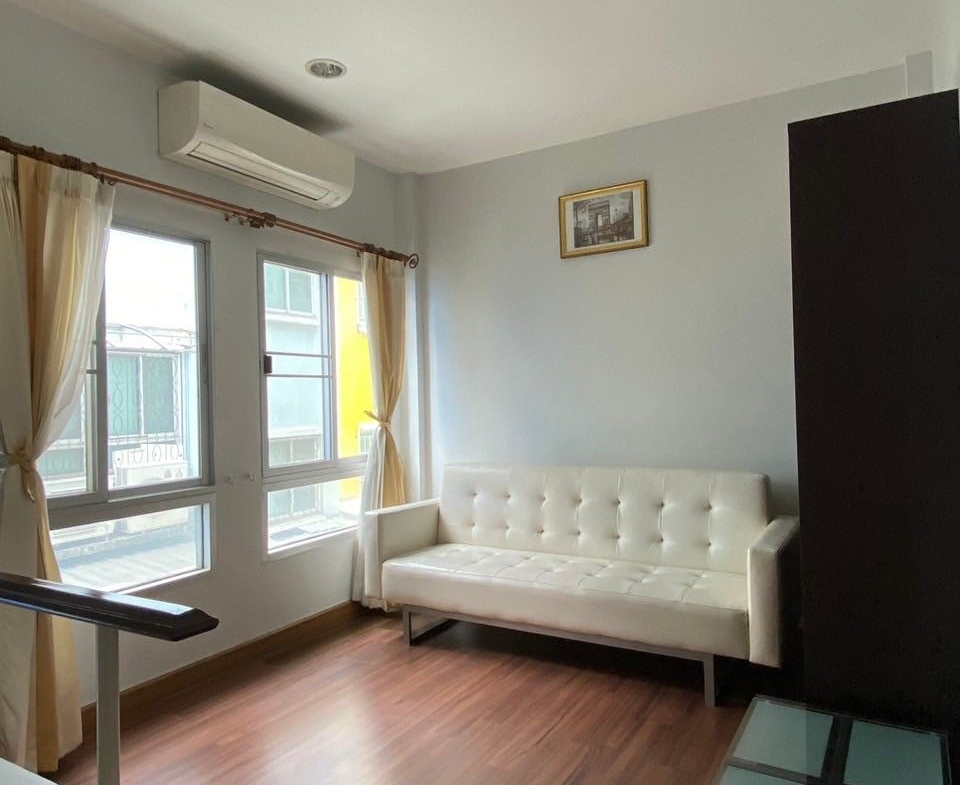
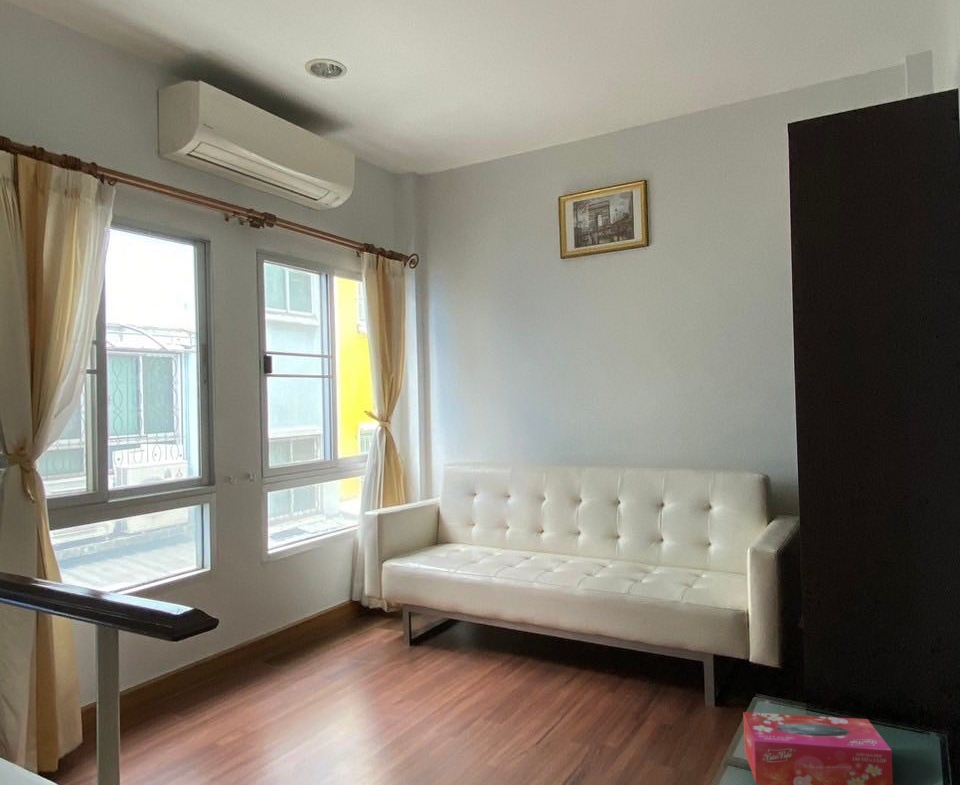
+ tissue box (813, 750)
